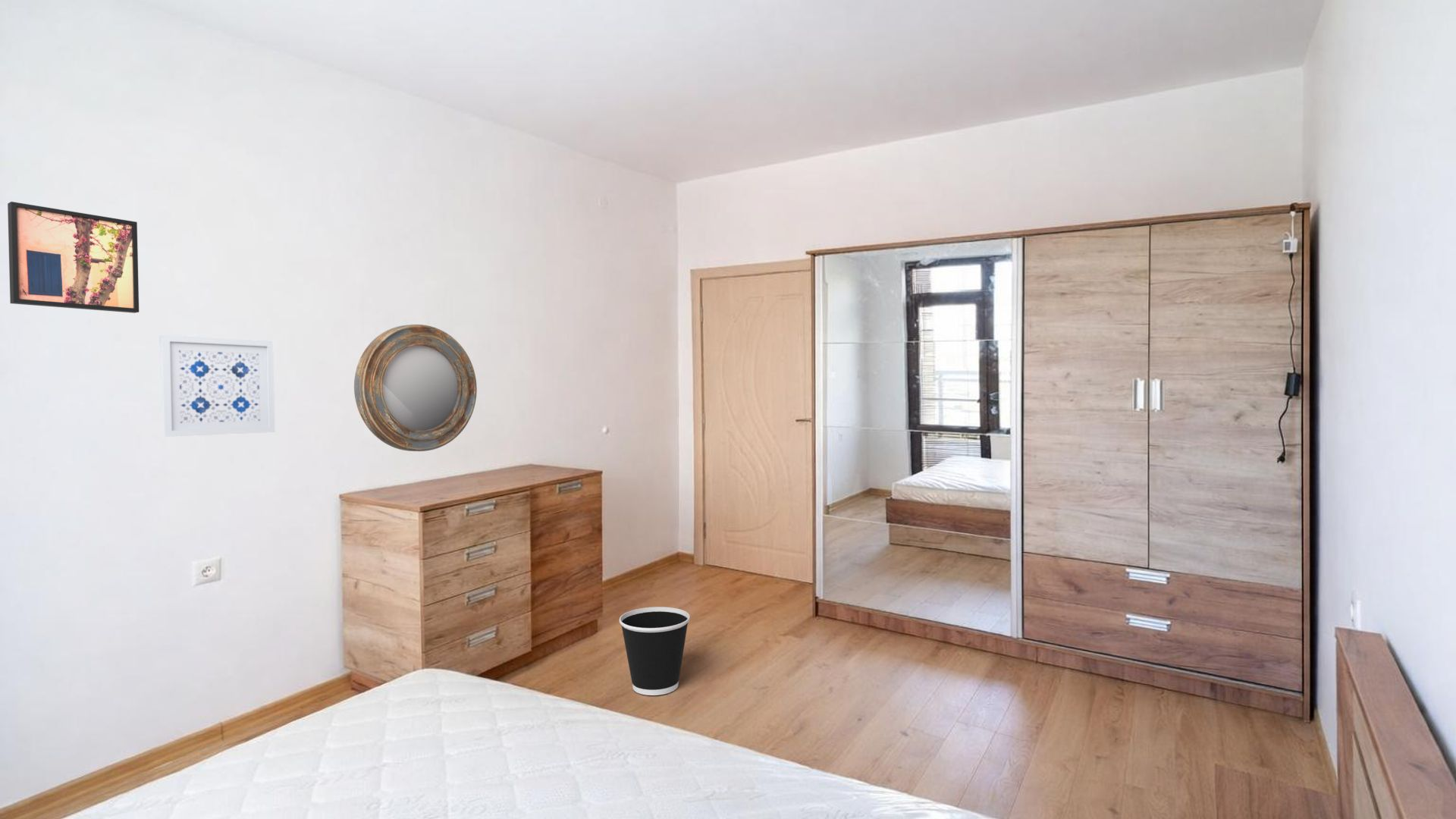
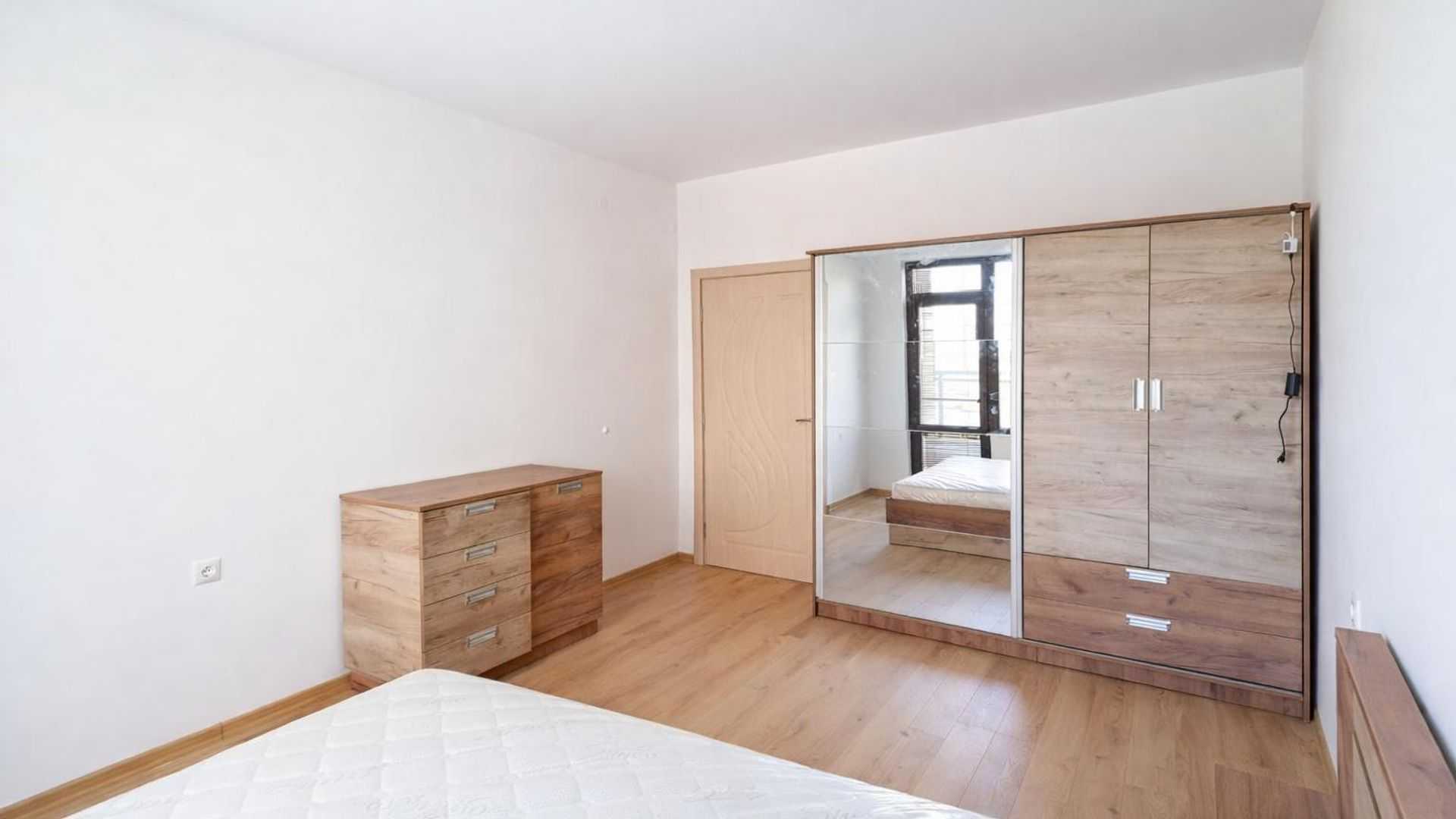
- home mirror (420, 388)
- wall art (220, 386)
- wall art (77, 260)
- wastebasket (654, 651)
